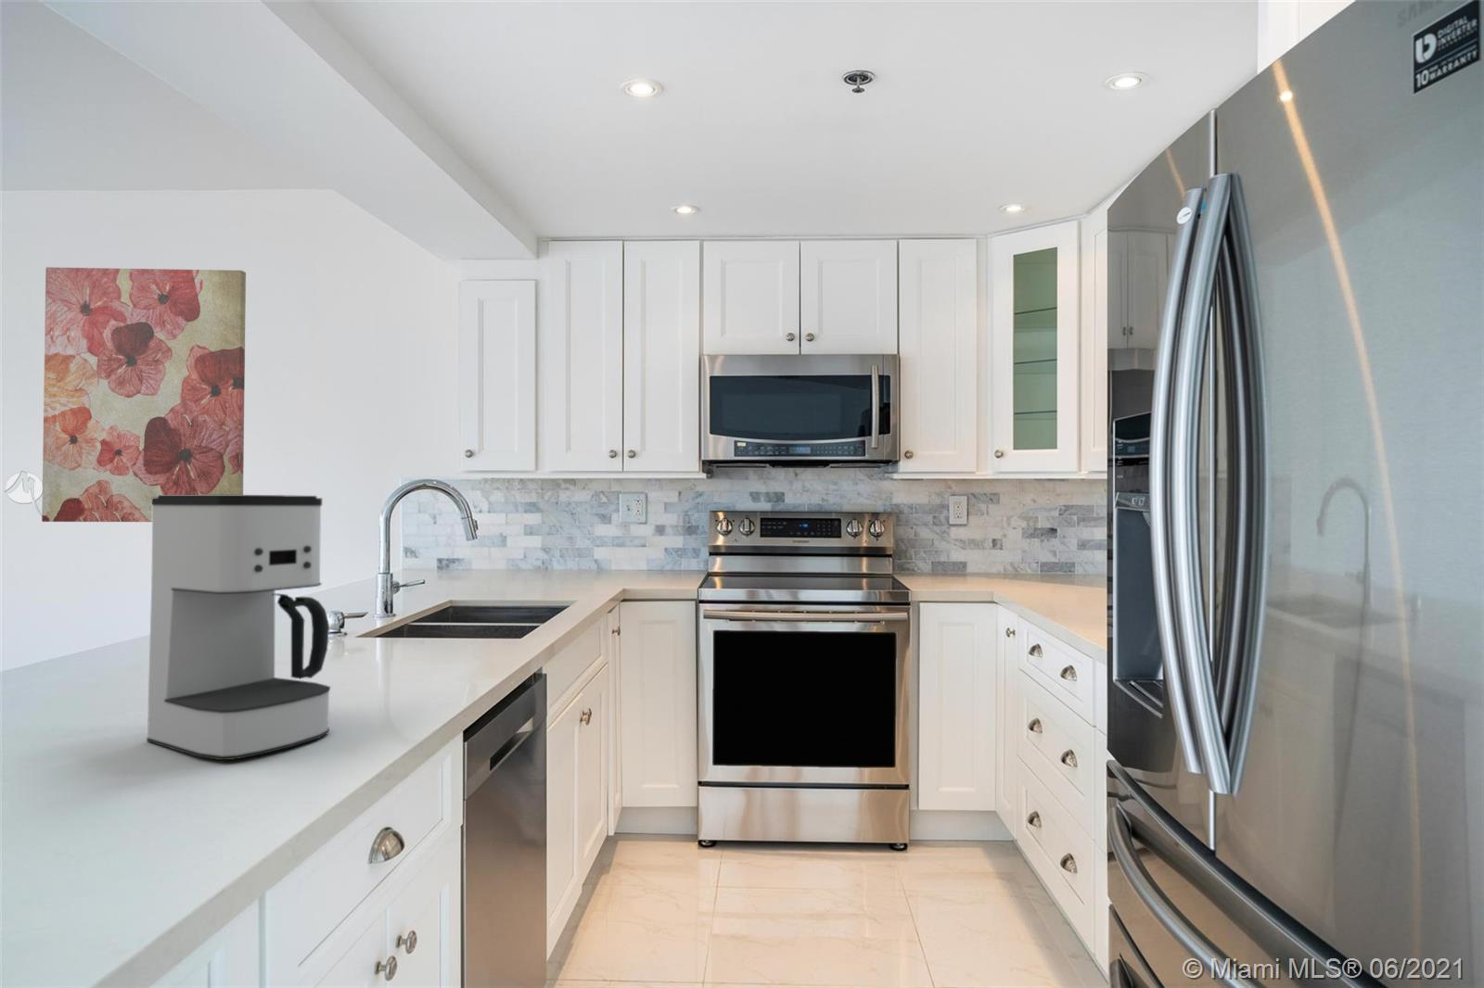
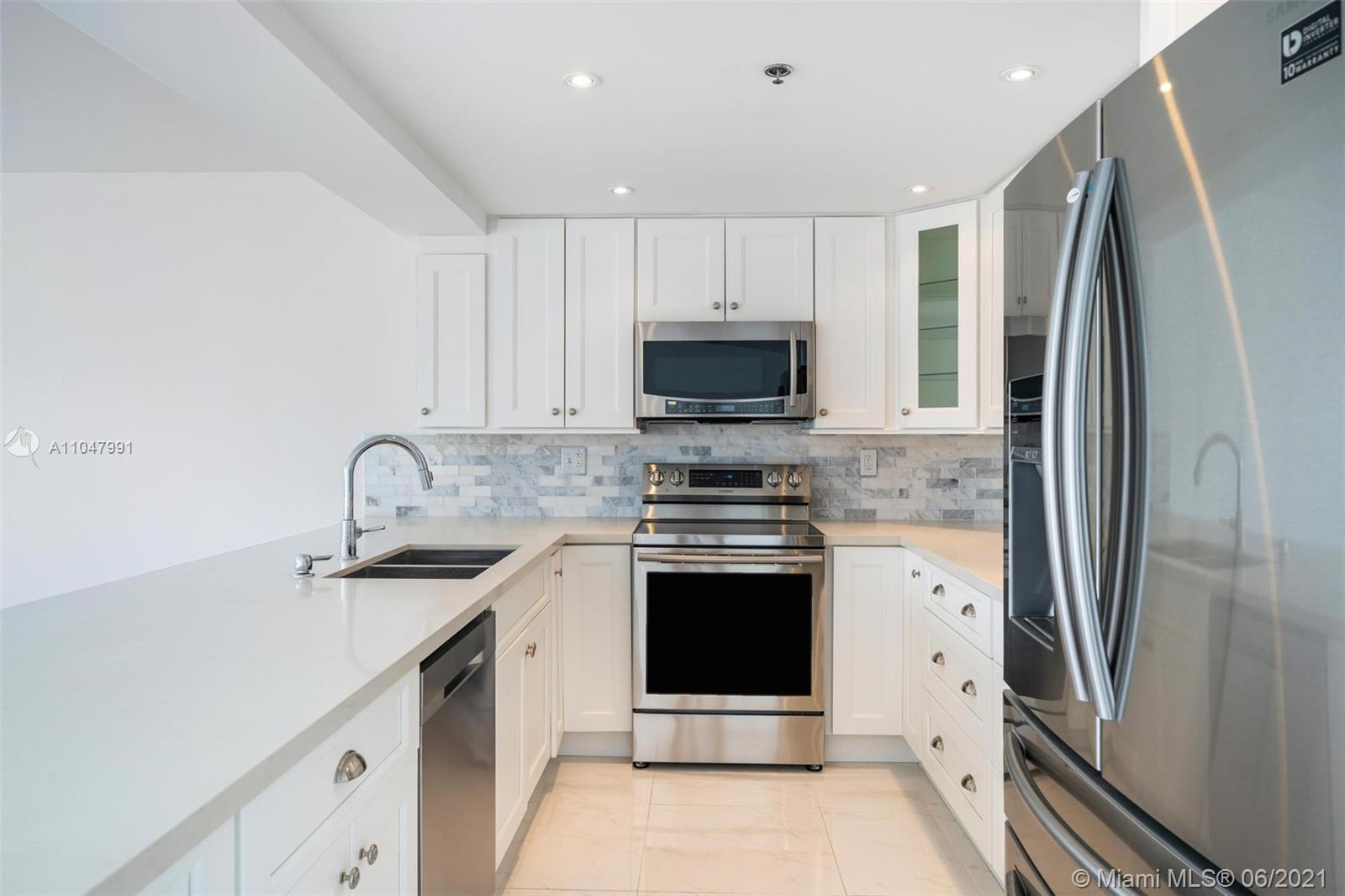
- coffee maker (258, 614)
- wall art (145, 395)
